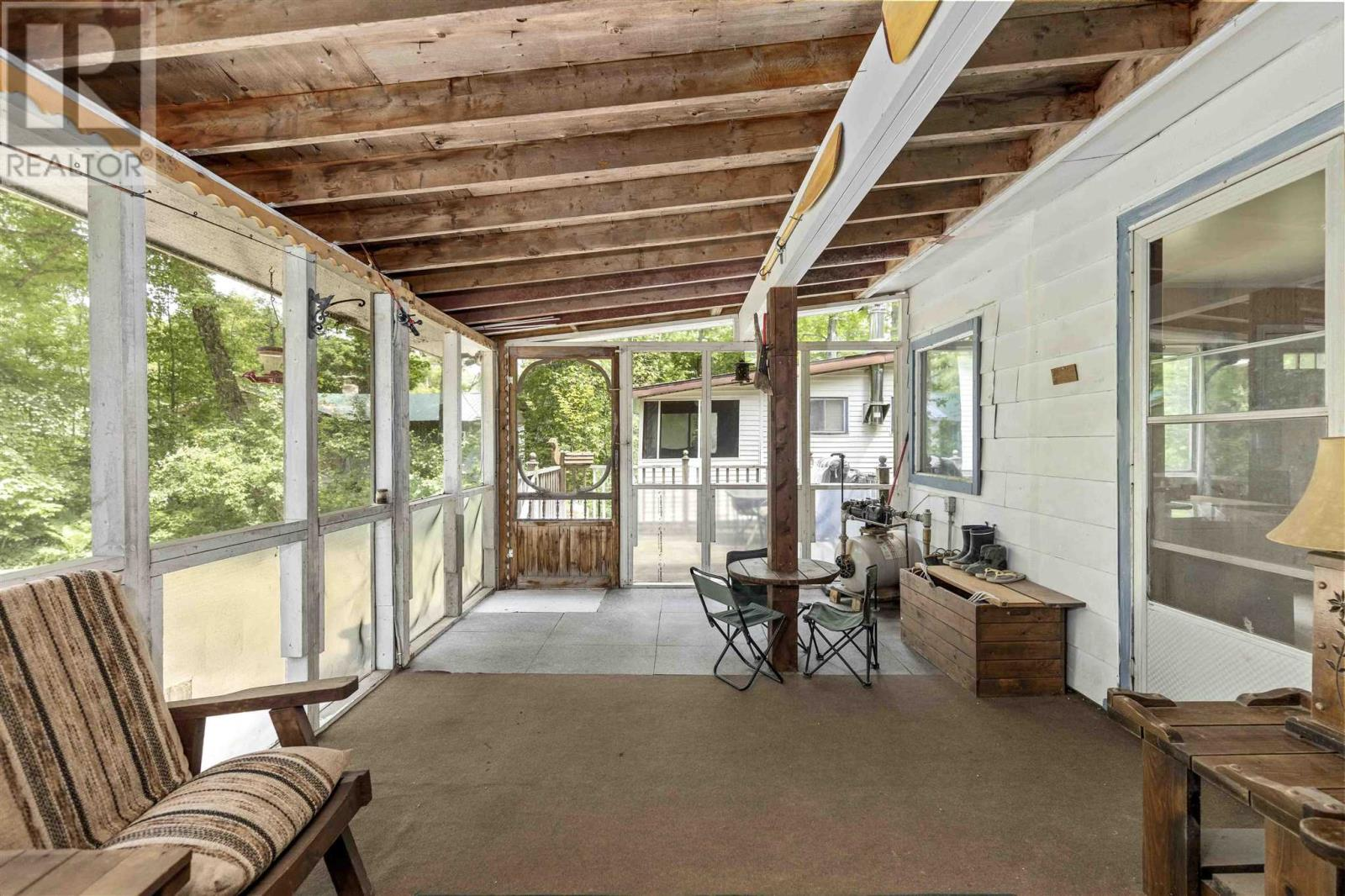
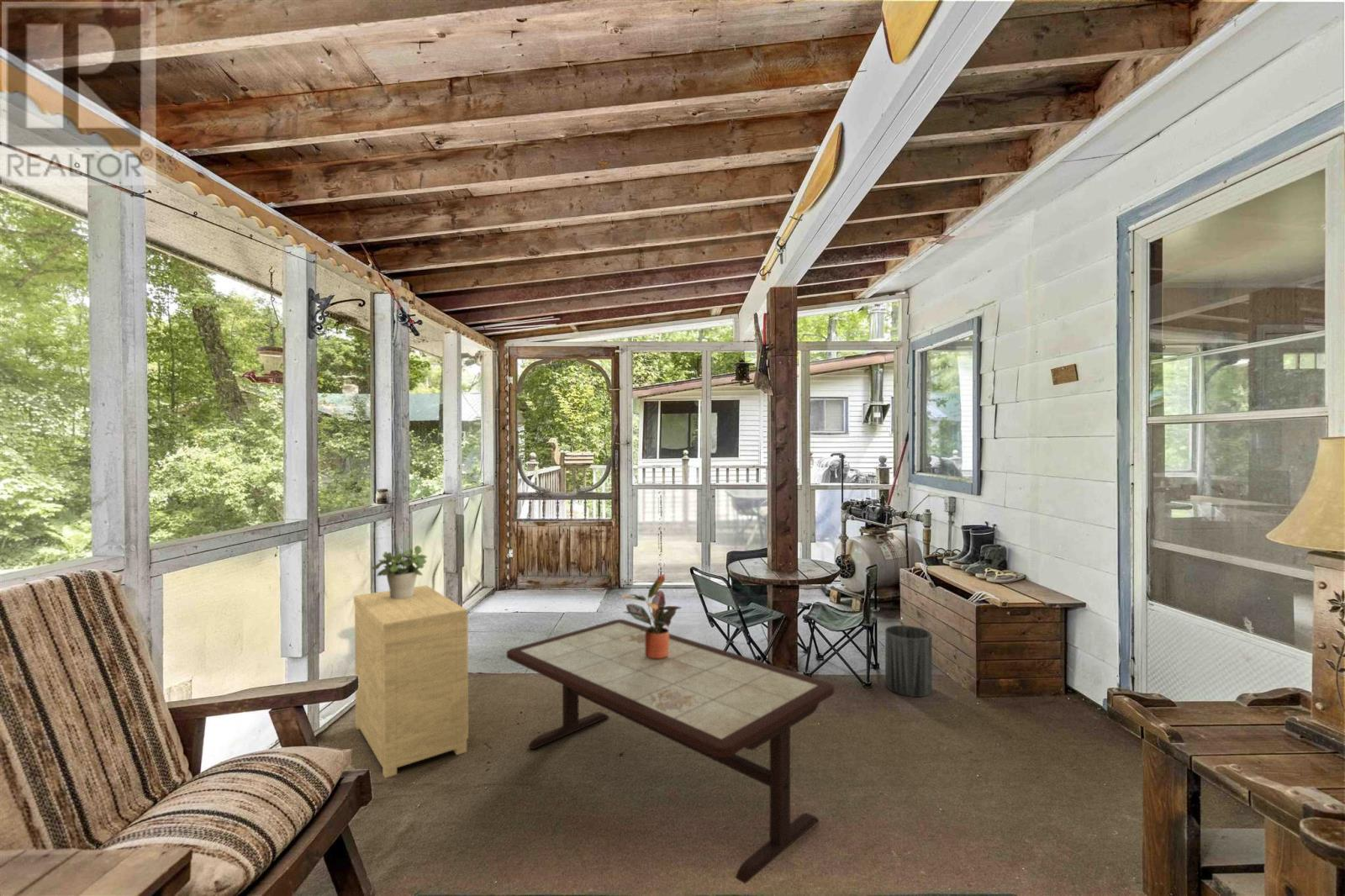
+ potted plant (403, 572)
+ coffee table (657, 723)
+ potted plant (649, 617)
+ side table (414, 669)
+ trash can (908, 660)
